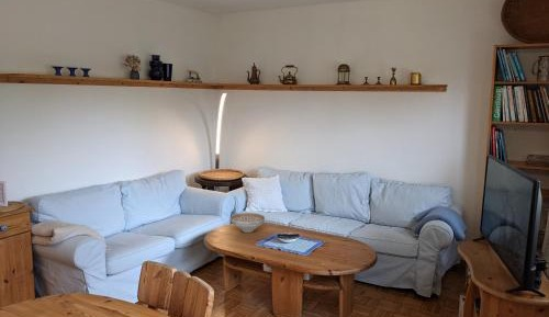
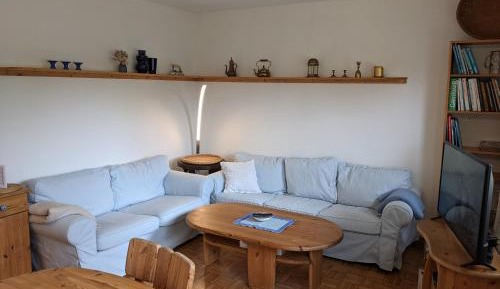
- decorative bowl (247, 224)
